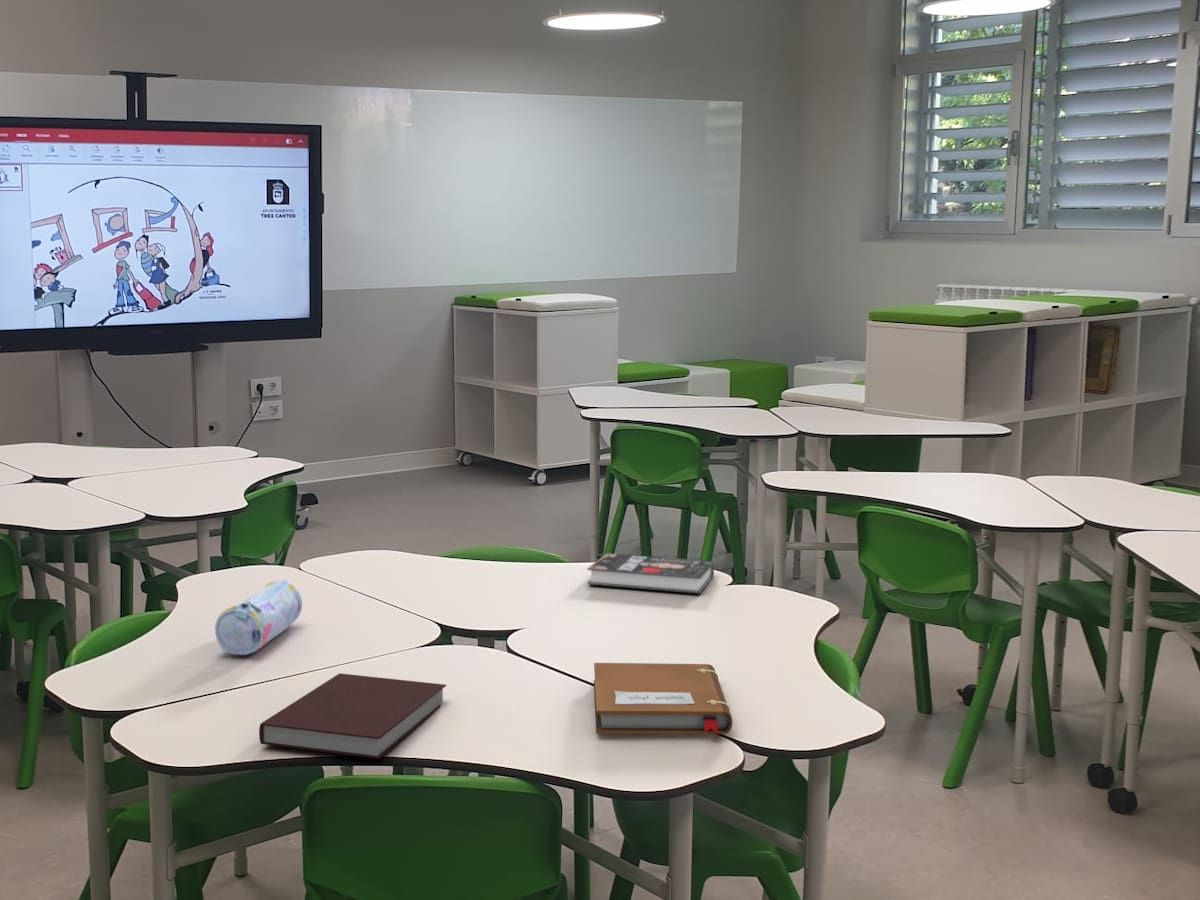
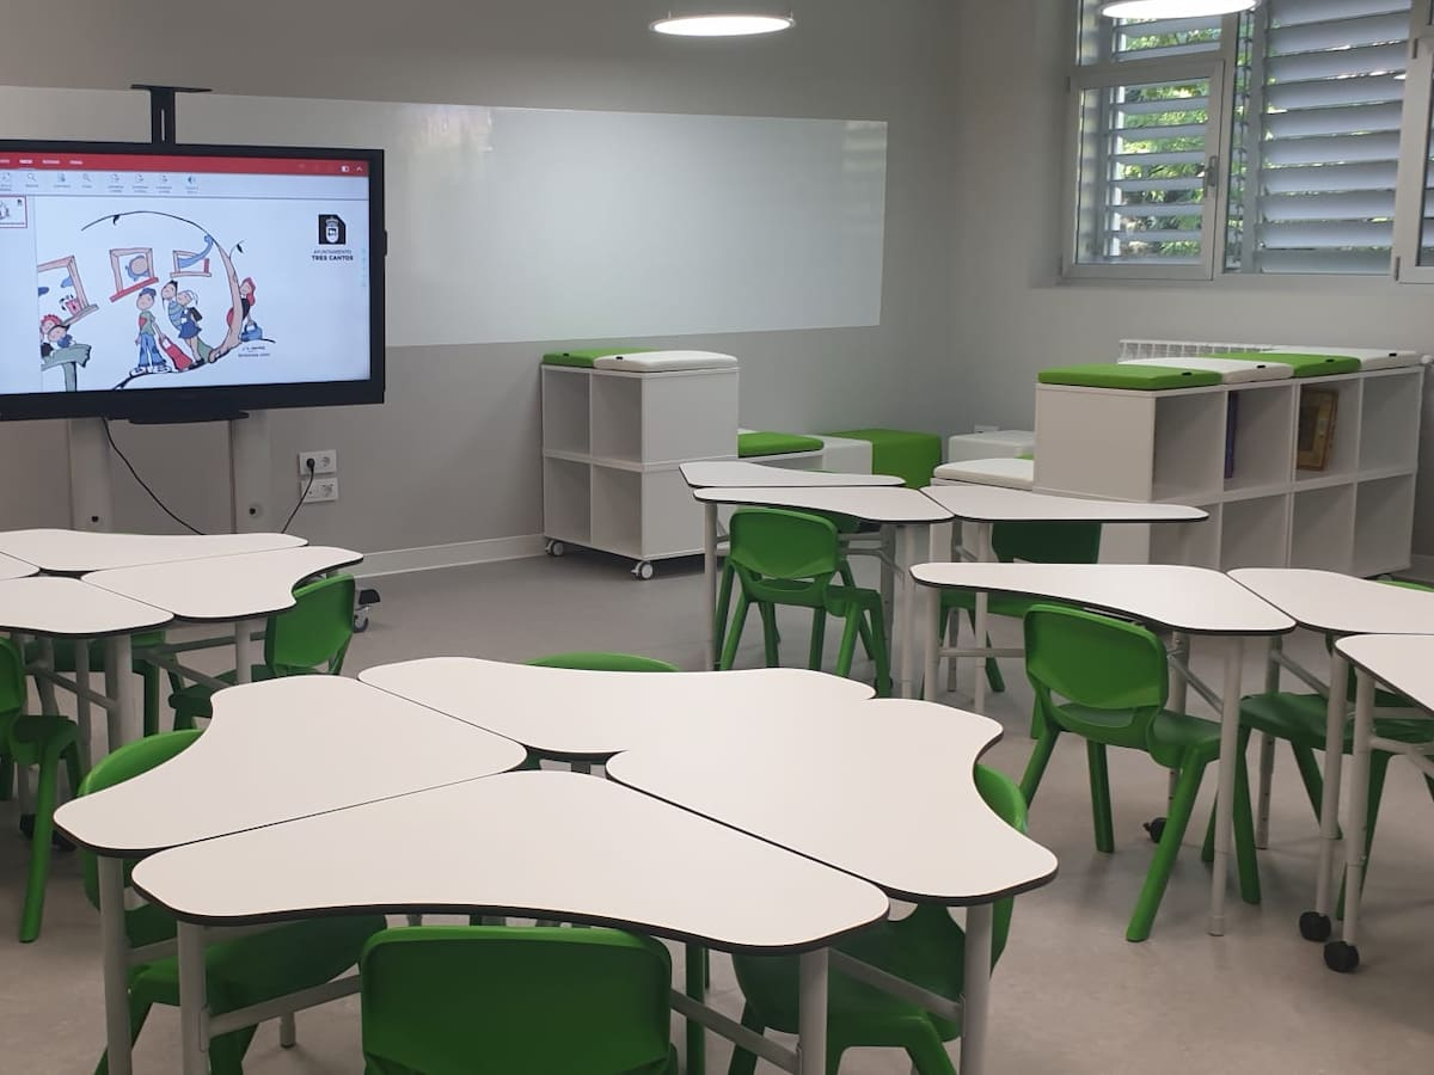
- book (651, 572)
- pencil case (259, 615)
- notebook (659, 697)
- notebook (357, 712)
